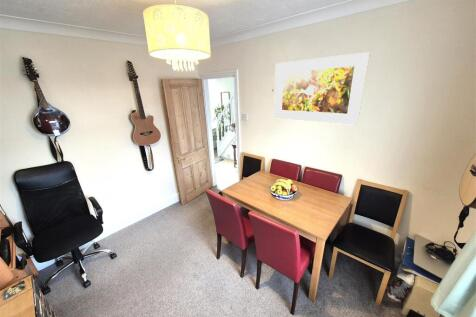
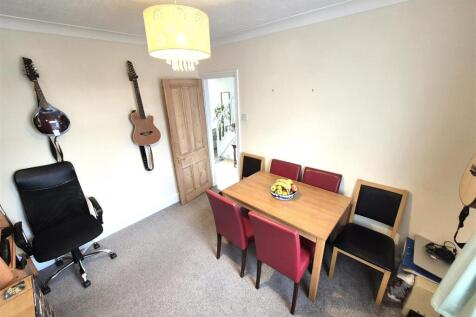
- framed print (312, 91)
